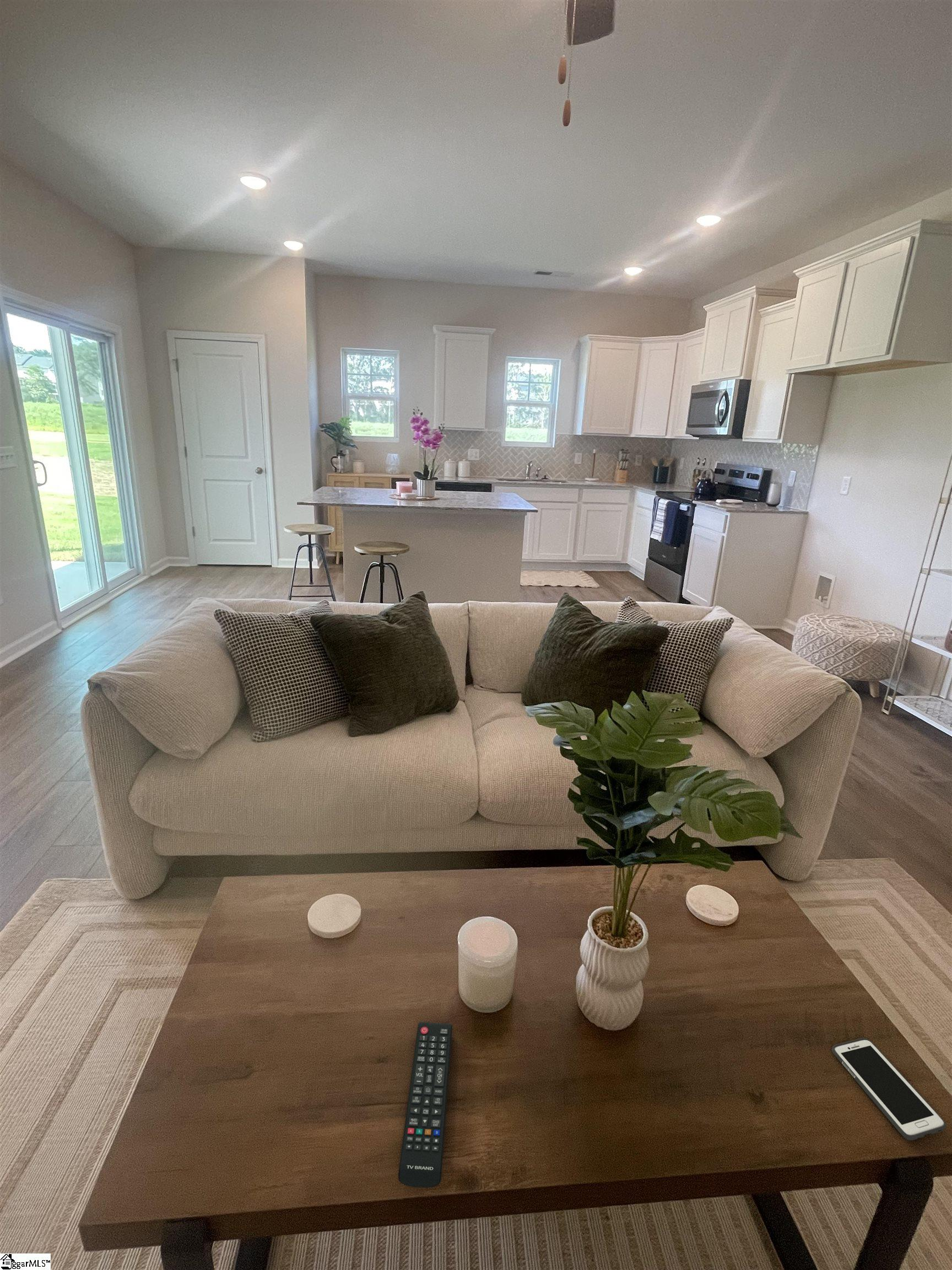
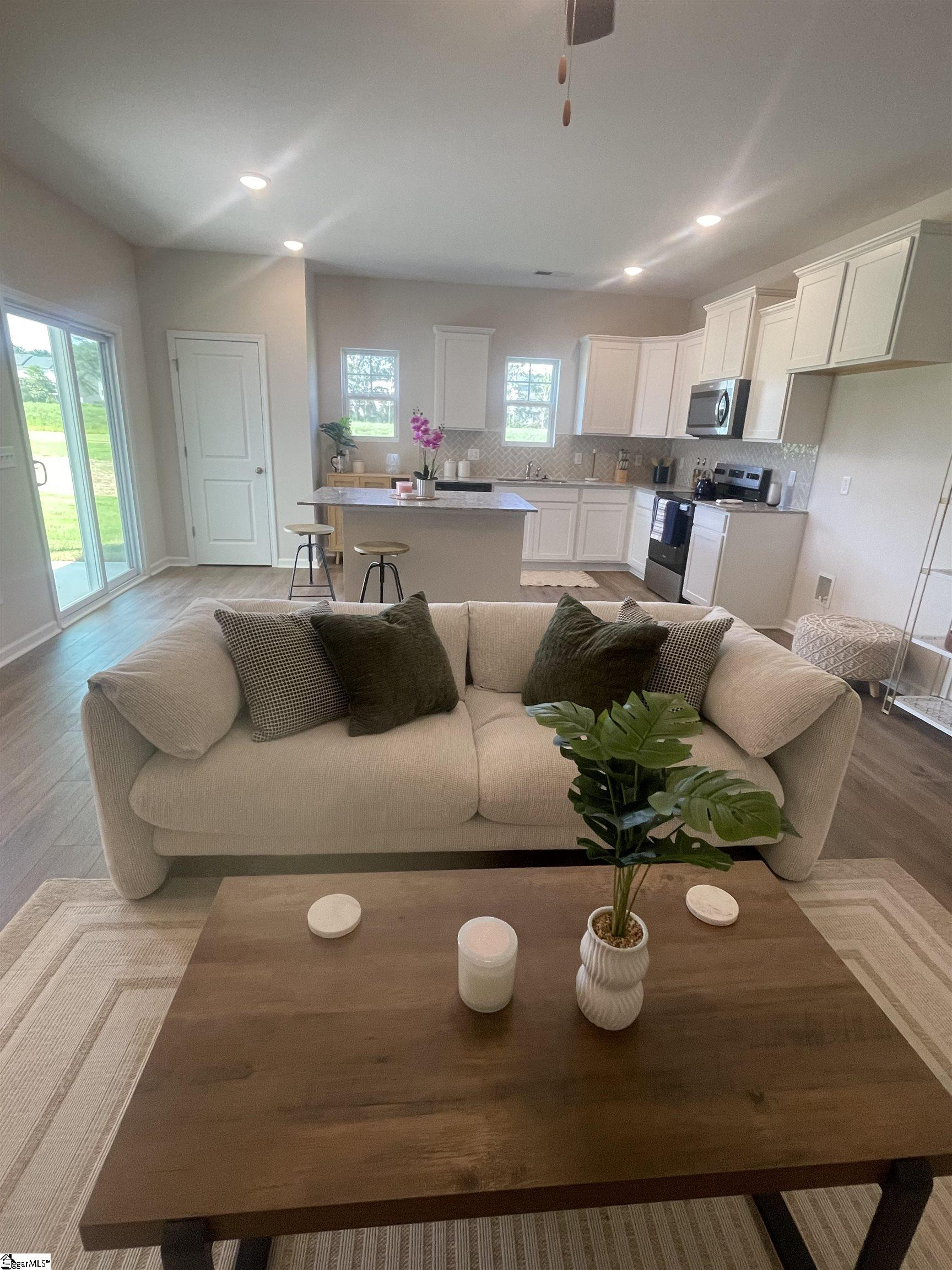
- cell phone (885, 1085)
- remote control (428, 1094)
